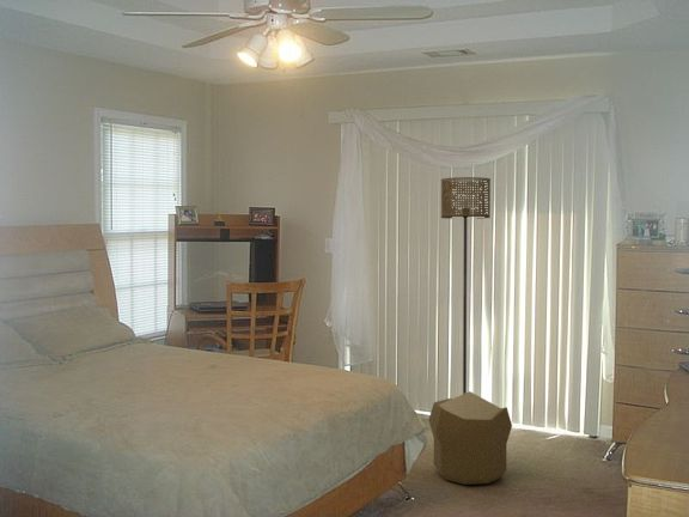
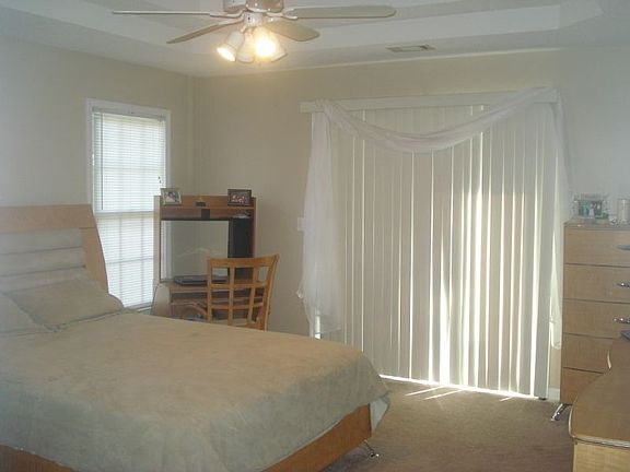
- floor lamp (464, 304)
- pouf (469, 433)
